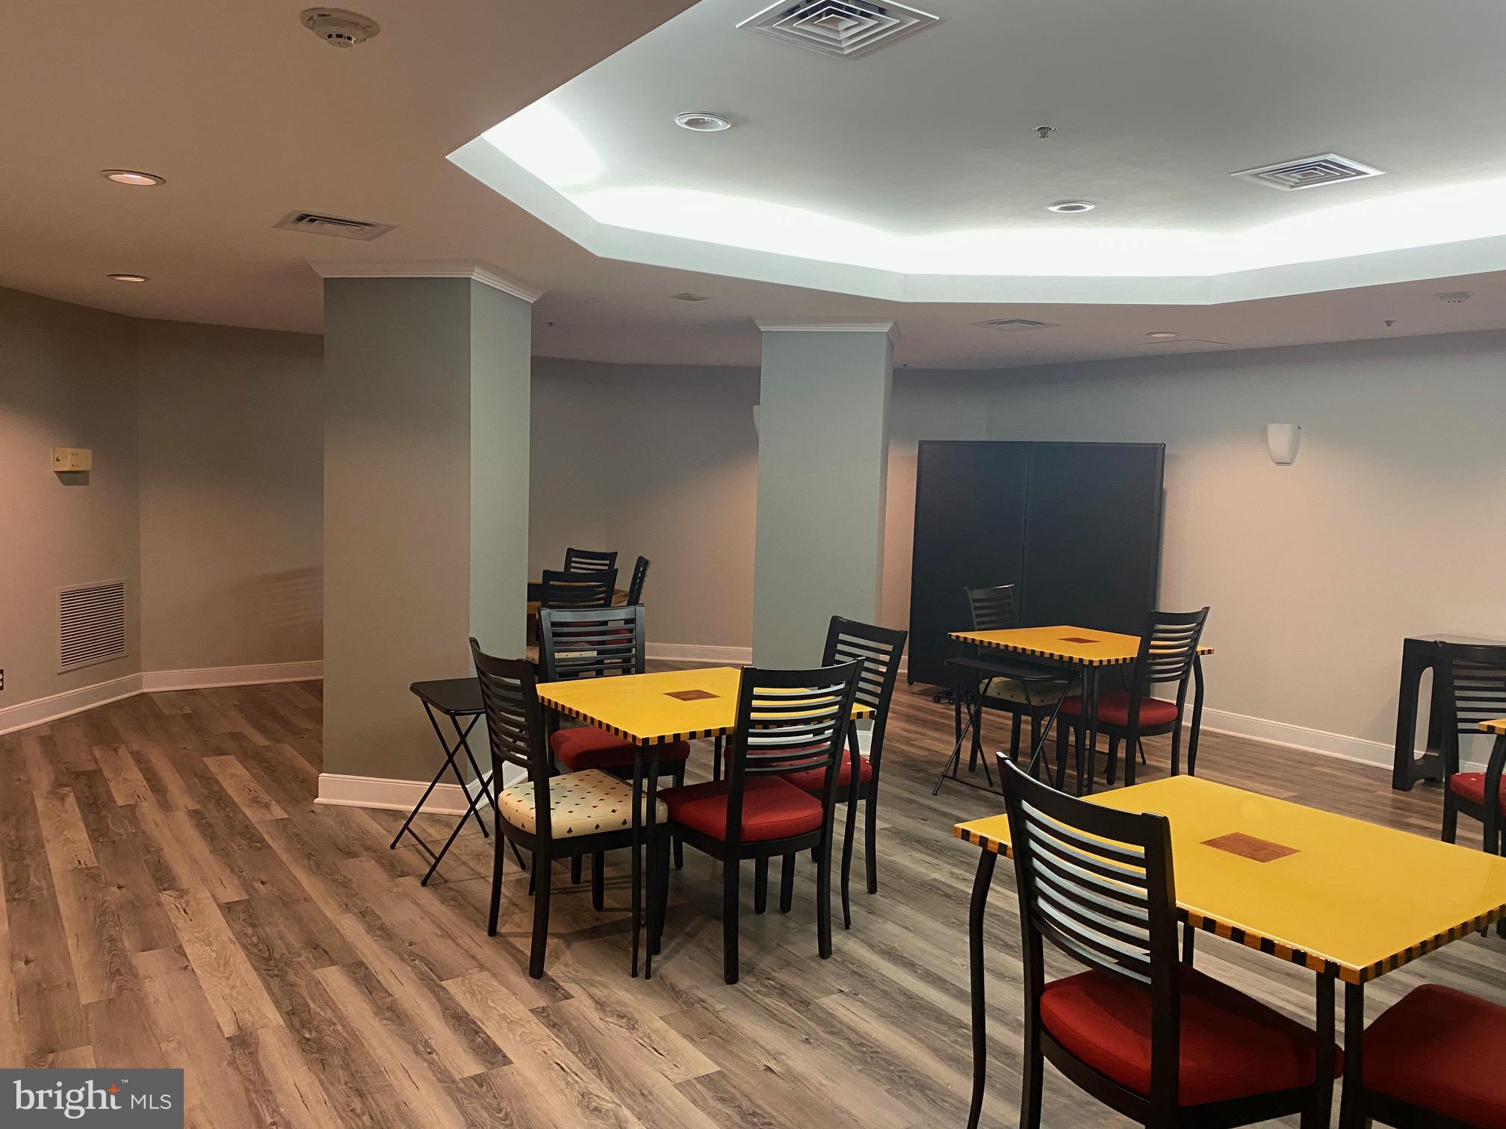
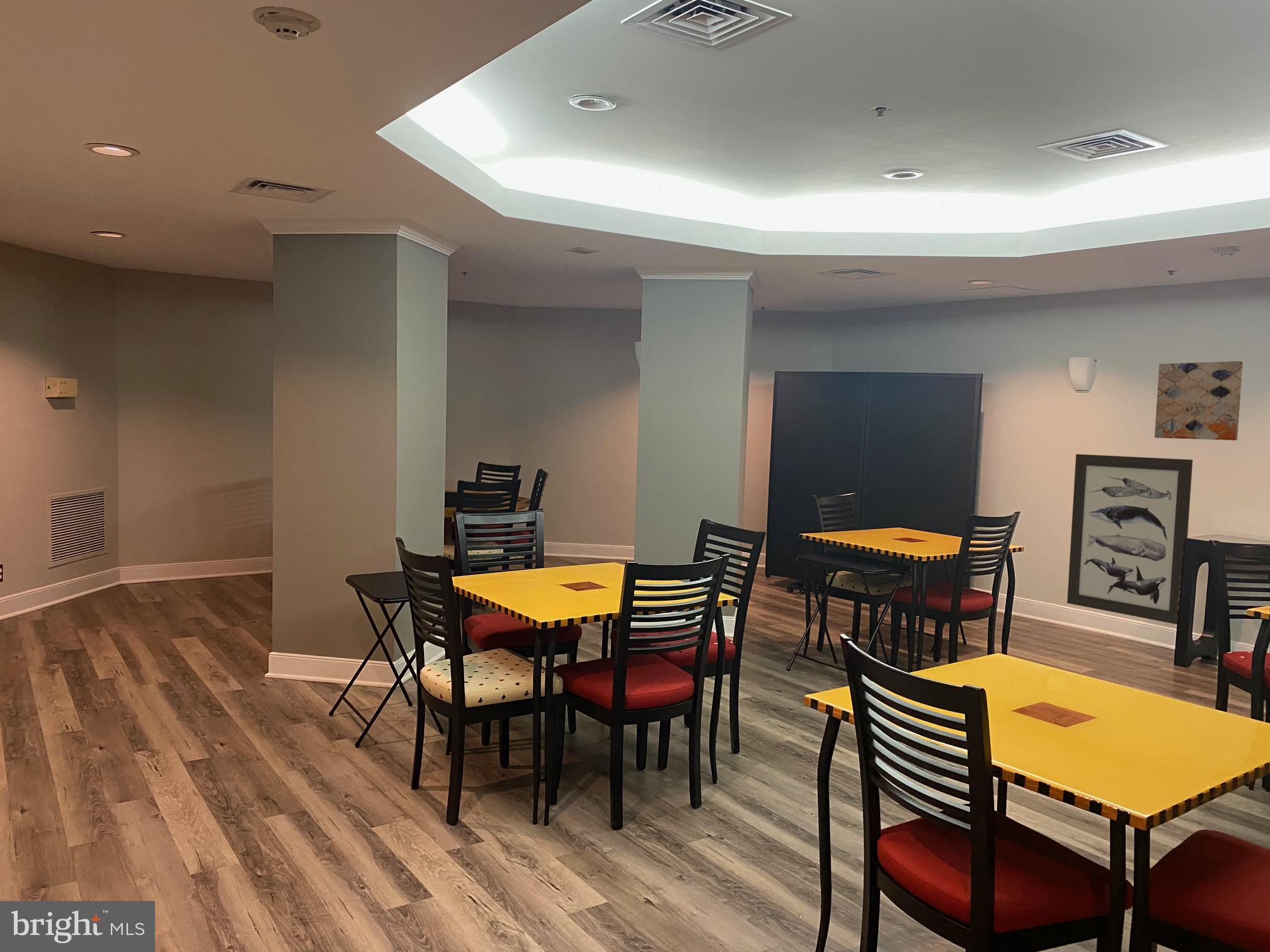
+ wall art (1126, 535)
+ wall art (1197, 400)
